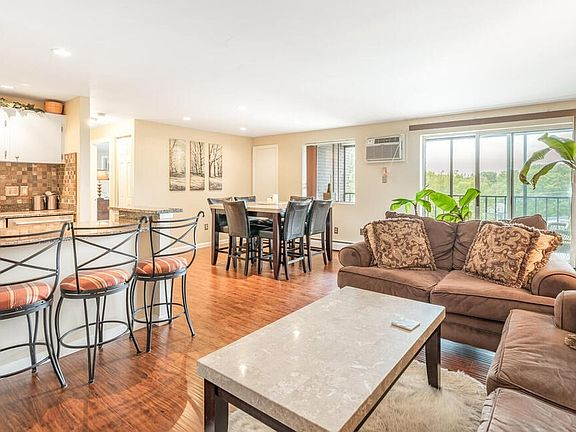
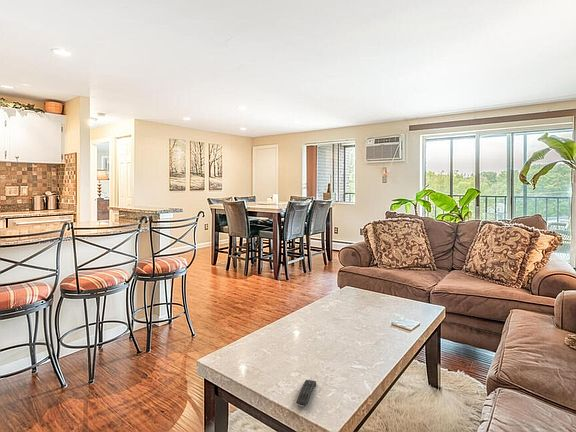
+ remote control (306, 392)
